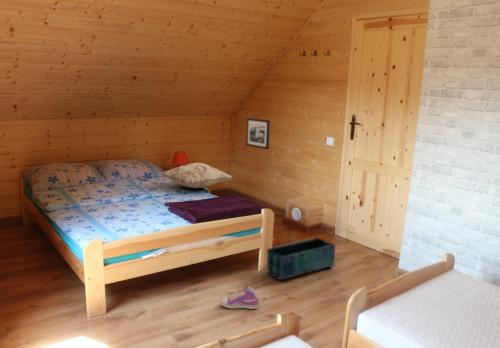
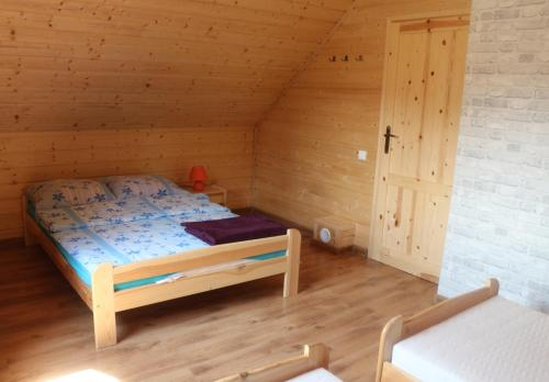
- sneaker (239, 296)
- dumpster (300, 259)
- picture frame (257, 133)
- decorative pillow (196, 175)
